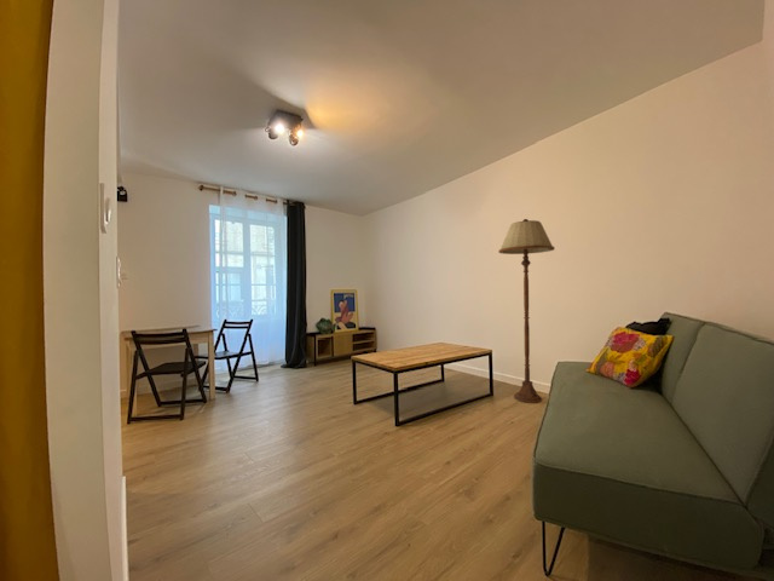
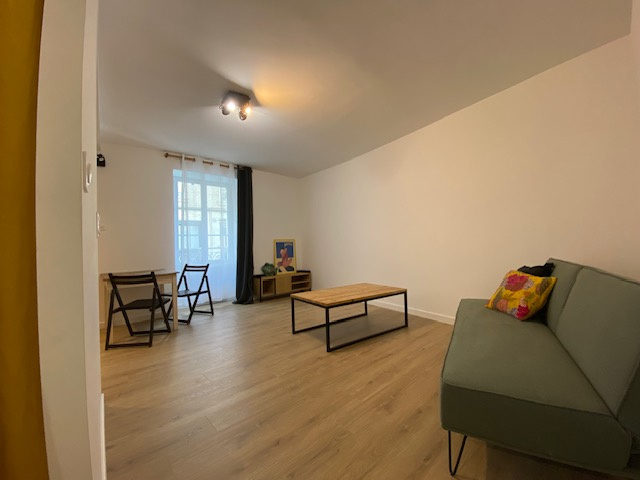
- floor lamp (526, 309)
